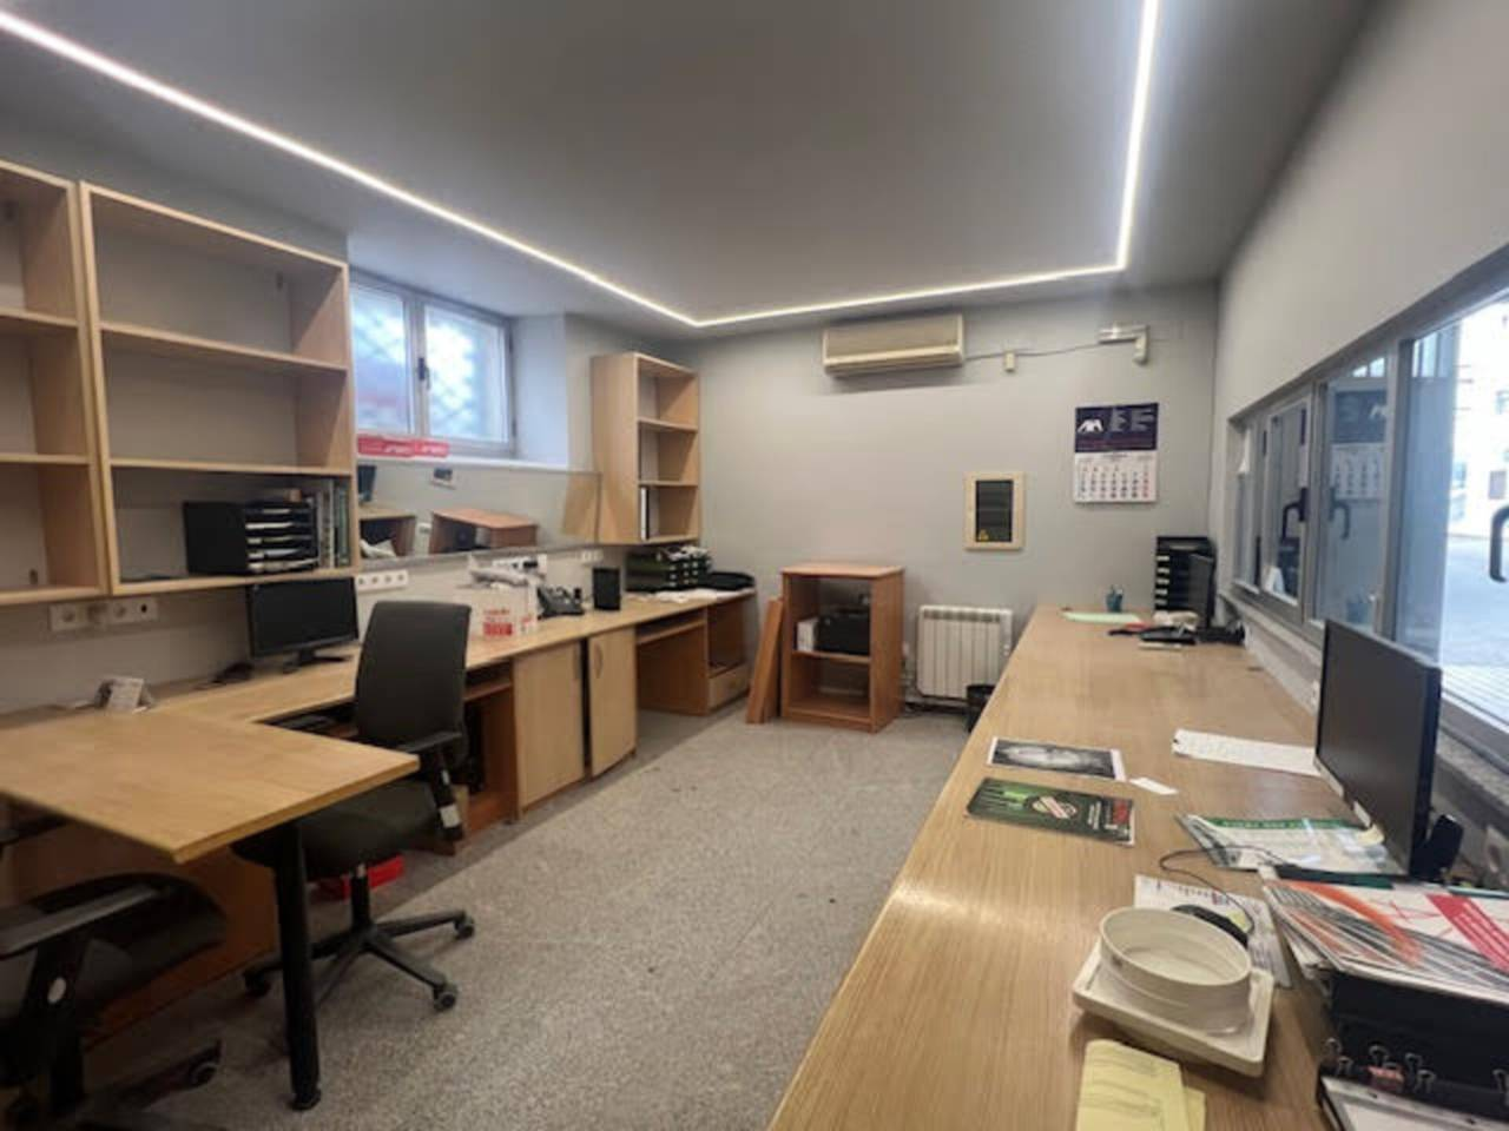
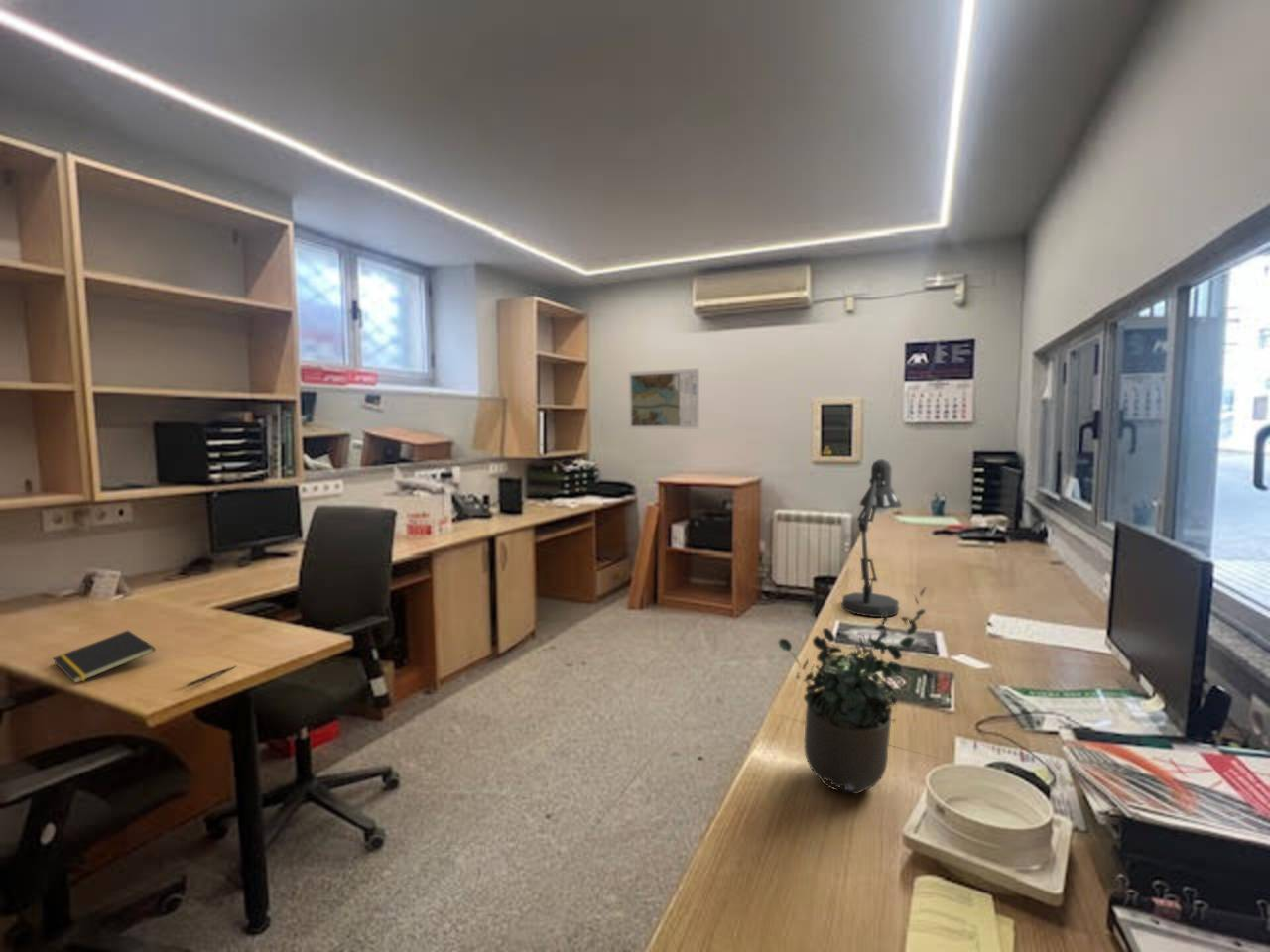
+ desk lamp (866, 532)
+ notepad (103, 654)
+ map (663, 400)
+ pen (213, 674)
+ potted plant (858, 688)
